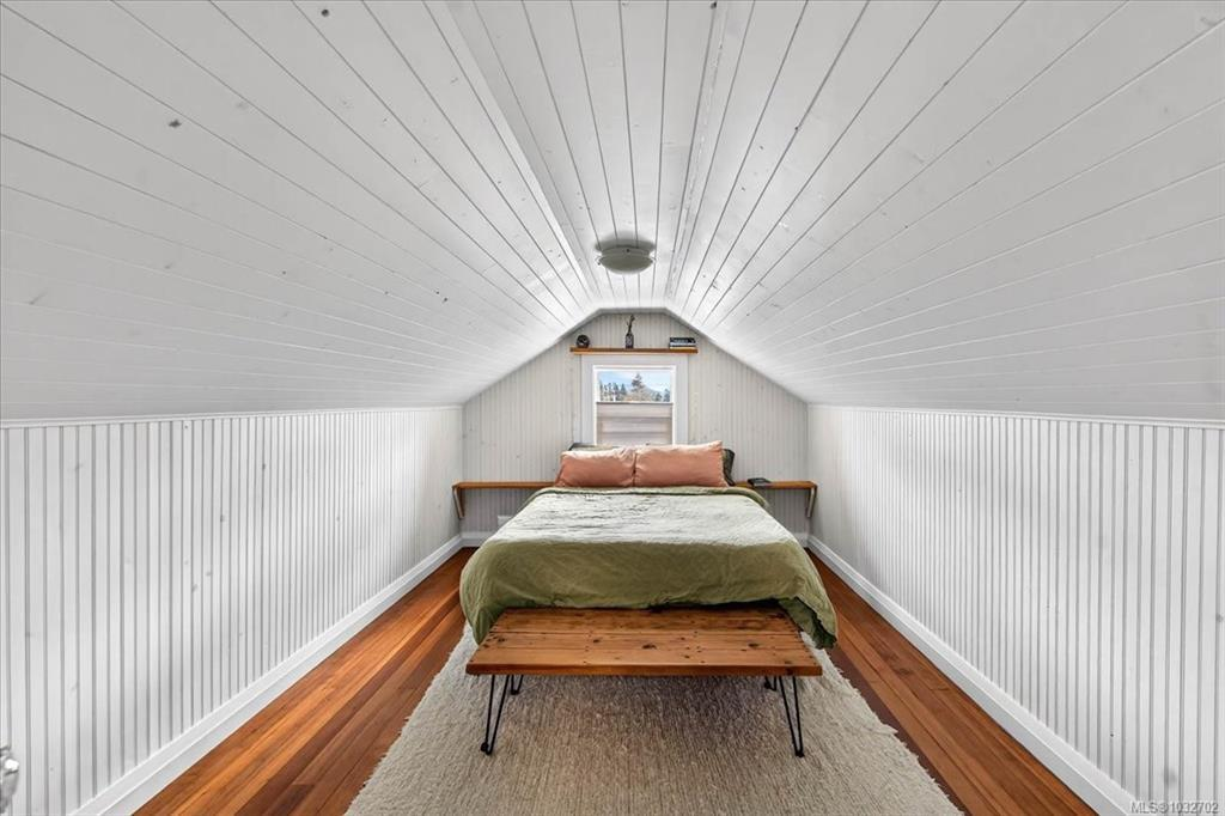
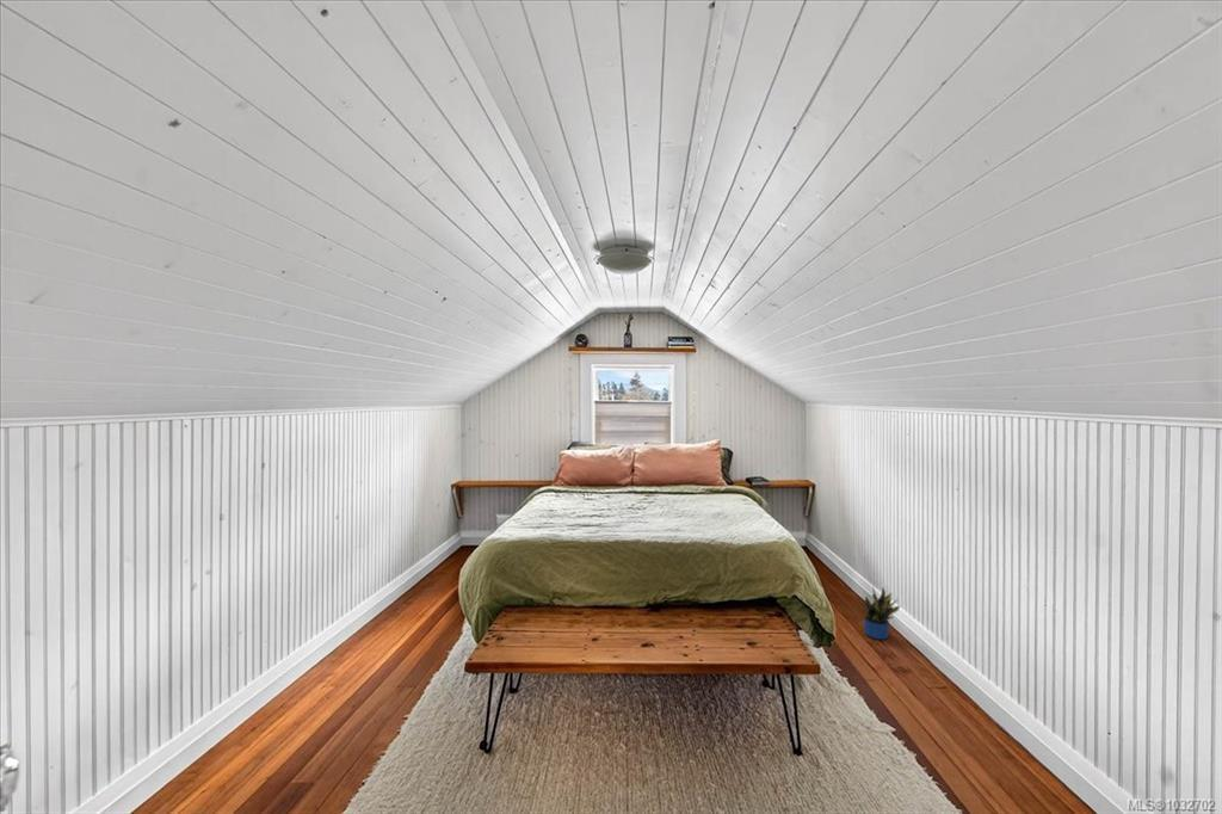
+ potted plant (882, 609)
